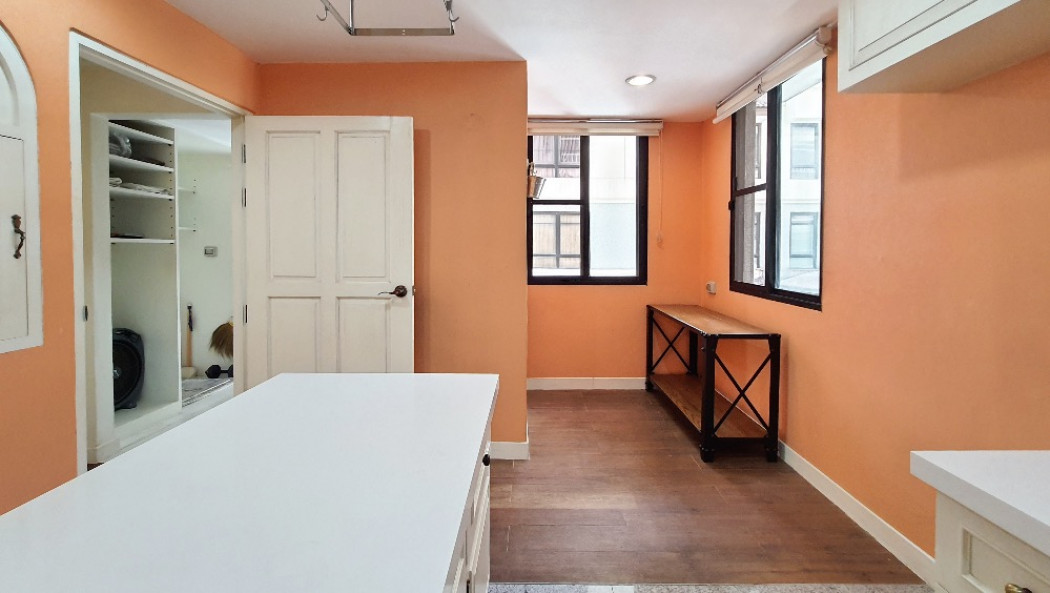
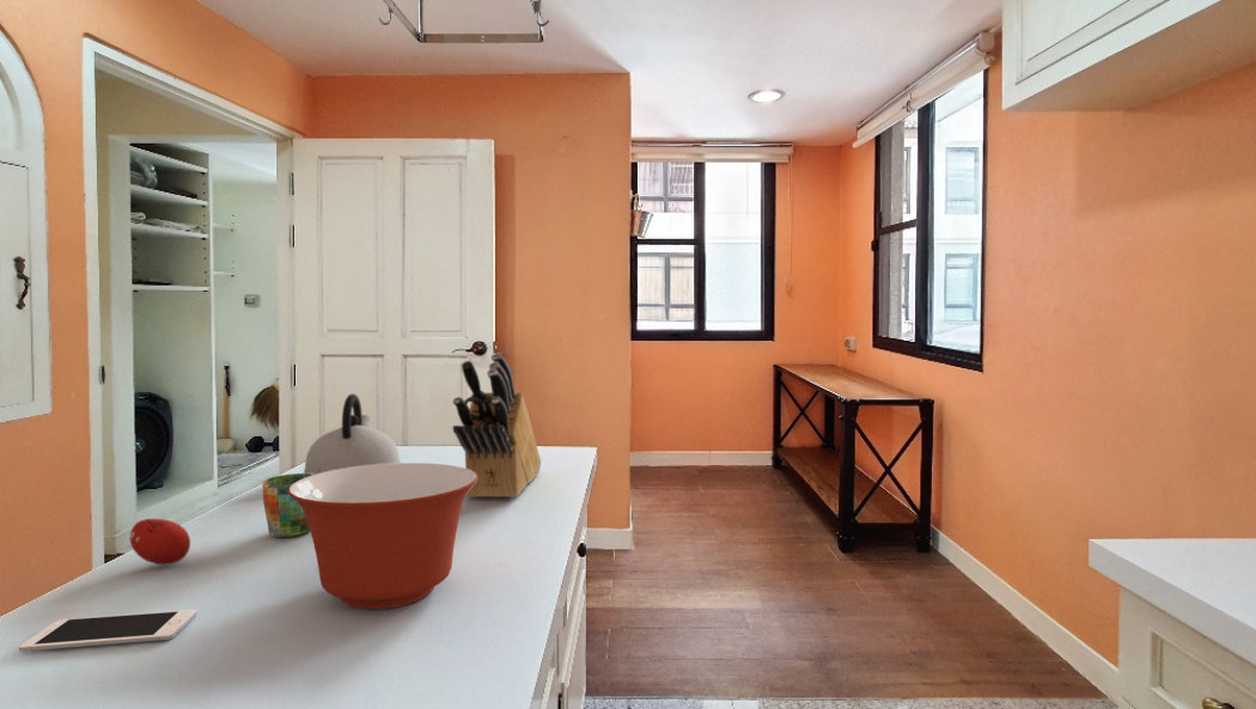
+ kettle (353, 433)
+ mug (299, 505)
+ knife block (500, 420)
+ mixing bowl (386, 536)
+ cell phone (112, 629)
+ fruit (160, 539)
